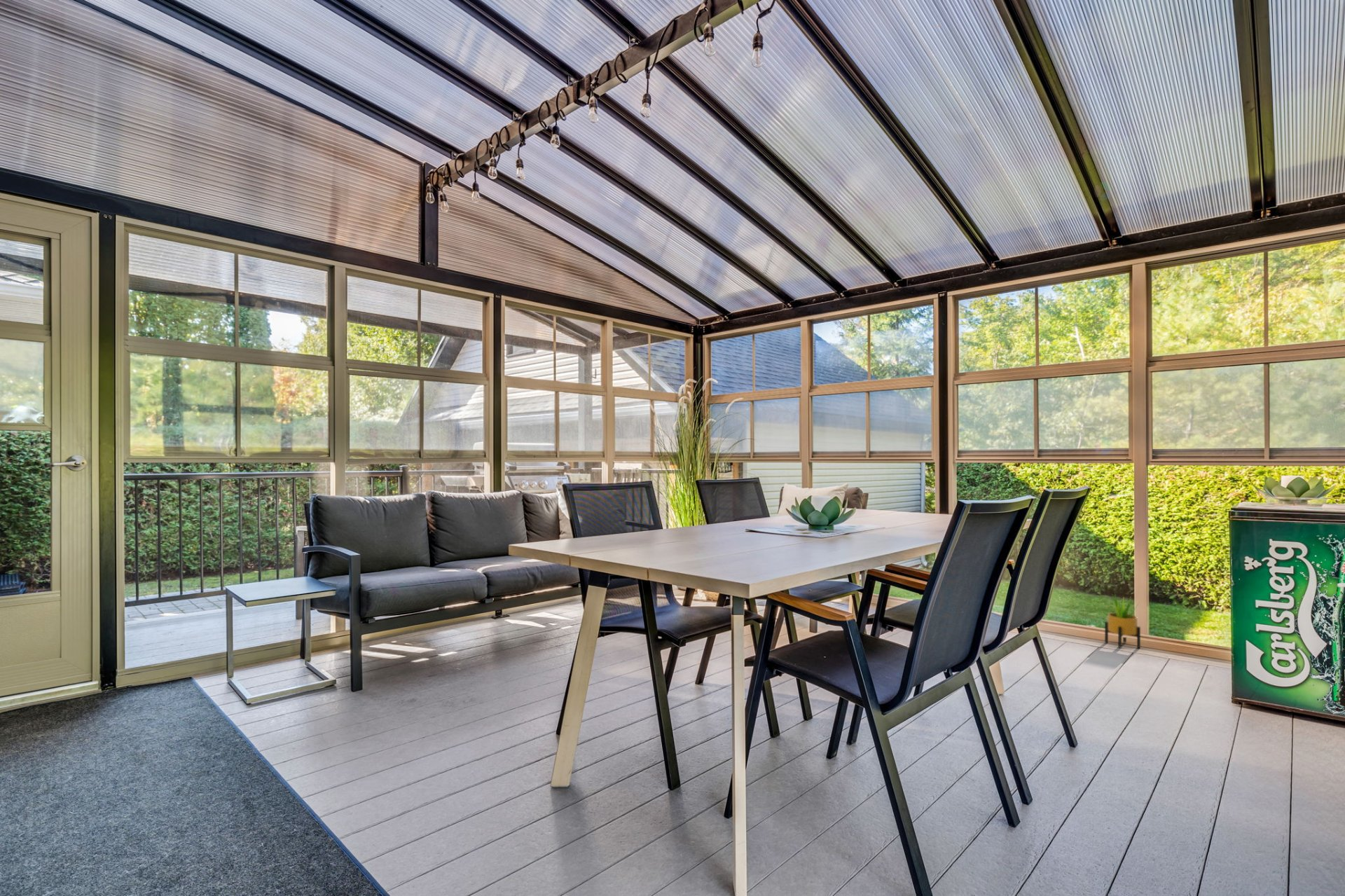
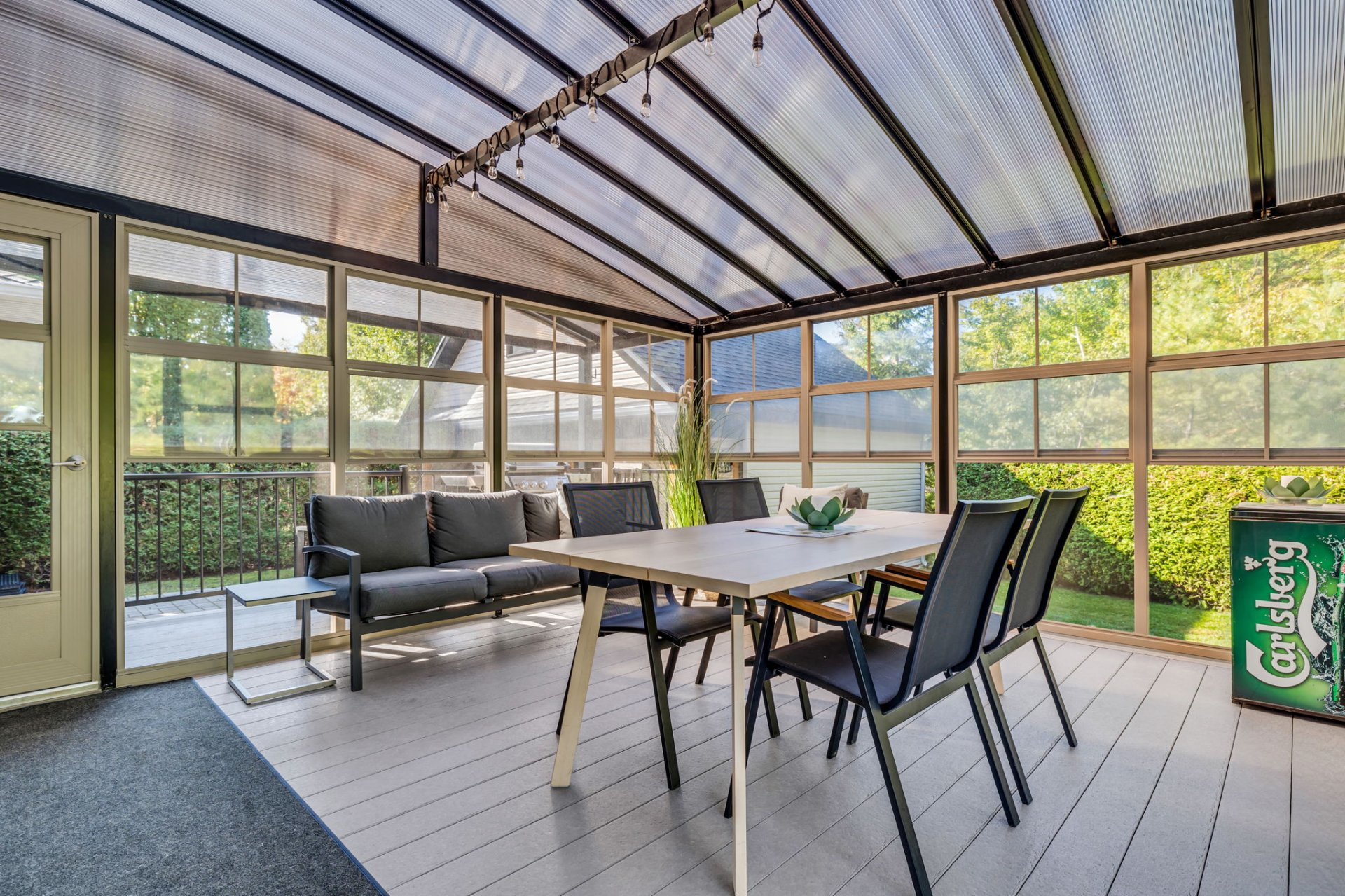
- potted plant (1122, 620)
